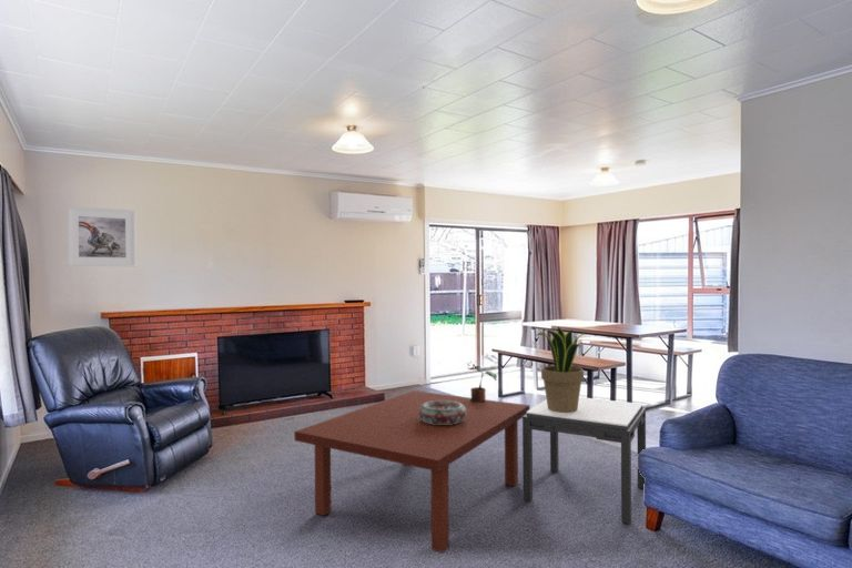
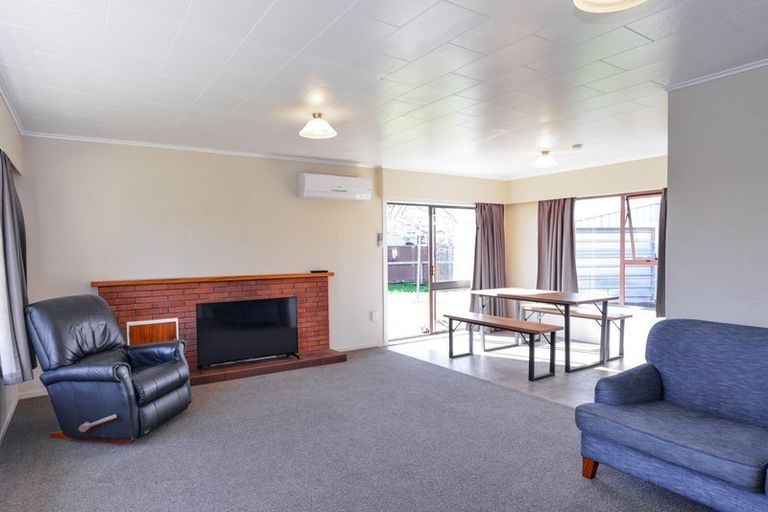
- side table (588, 436)
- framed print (102, 237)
- decorative bowl (442, 412)
- potted plant (562, 367)
- potted plant (480, 383)
- coffee table (423, 457)
